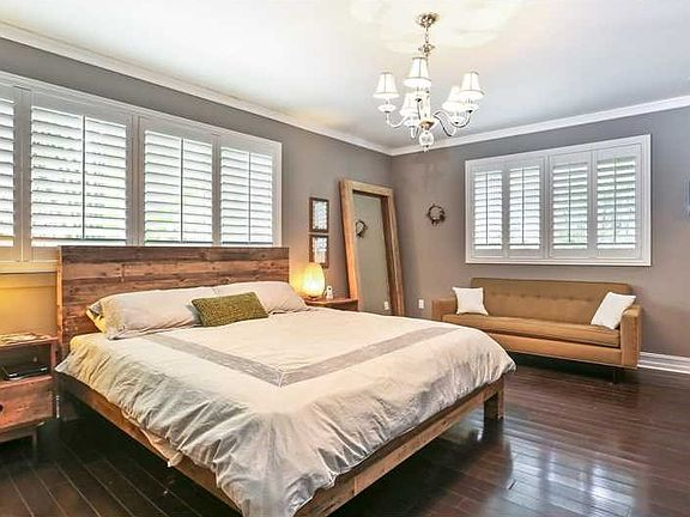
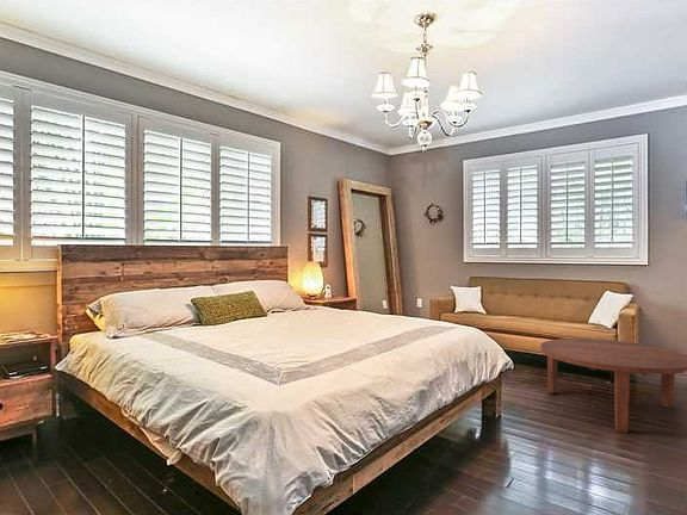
+ coffee table (614, 379)
